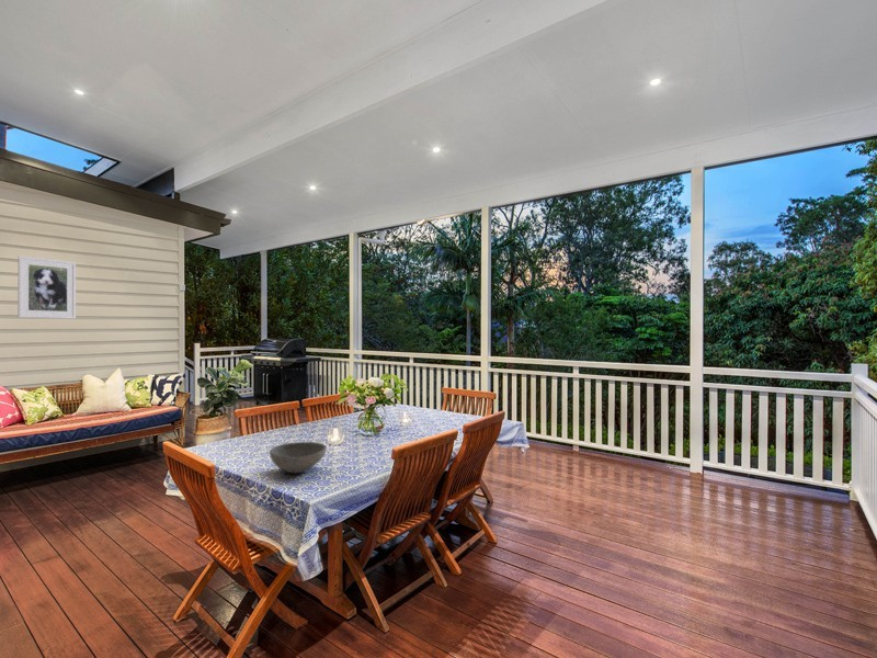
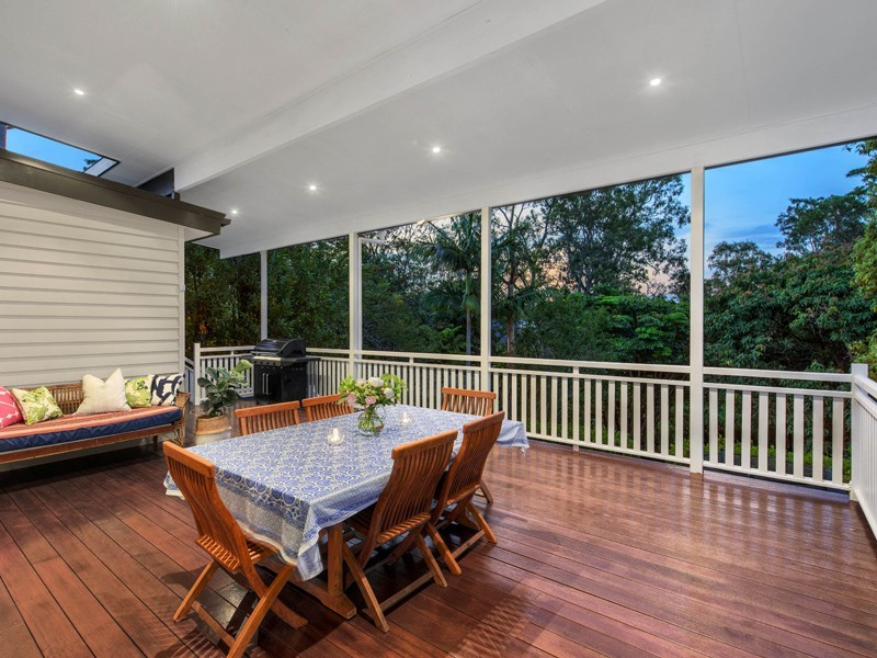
- bowl (298, 458)
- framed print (48, 288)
